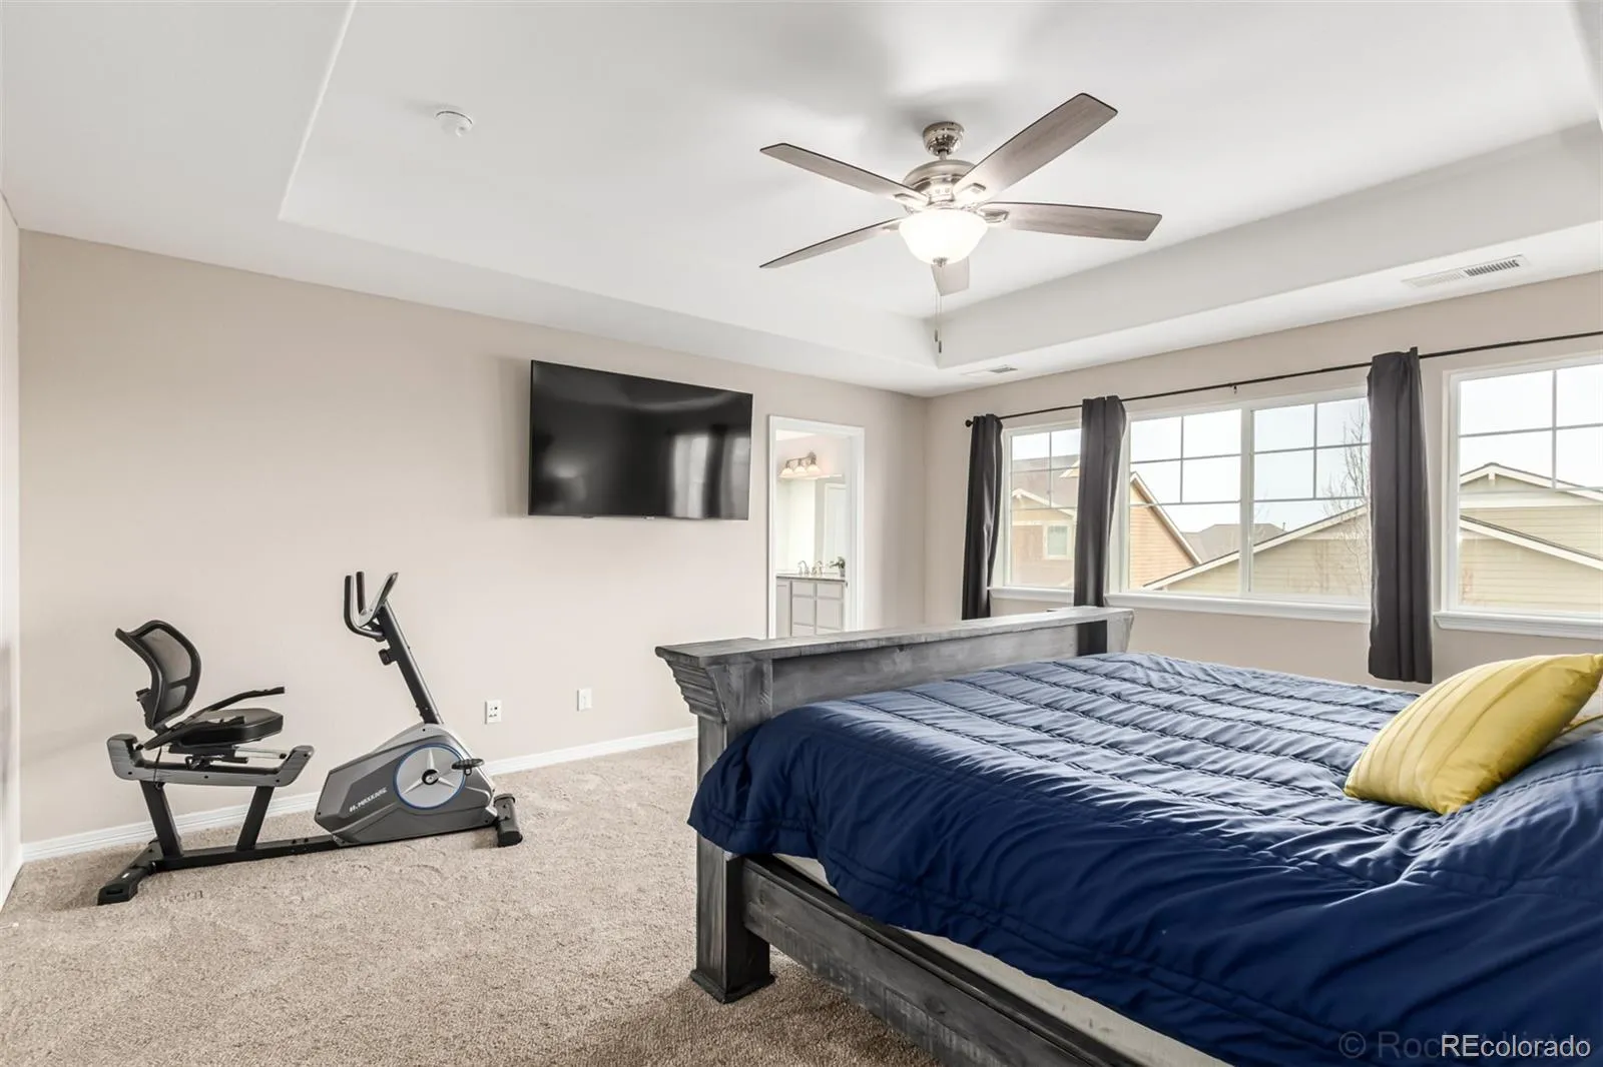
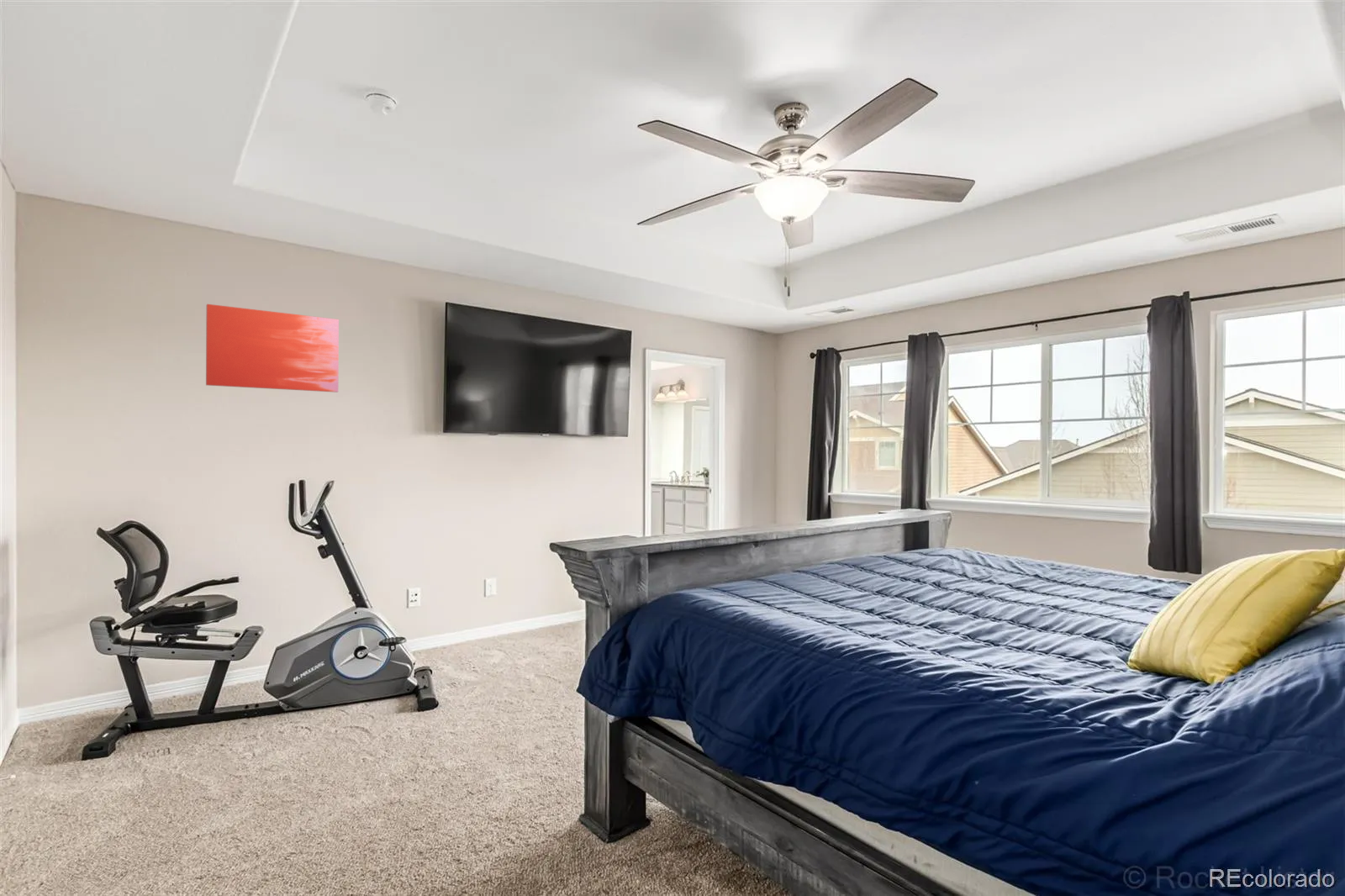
+ wall art (276, 350)
